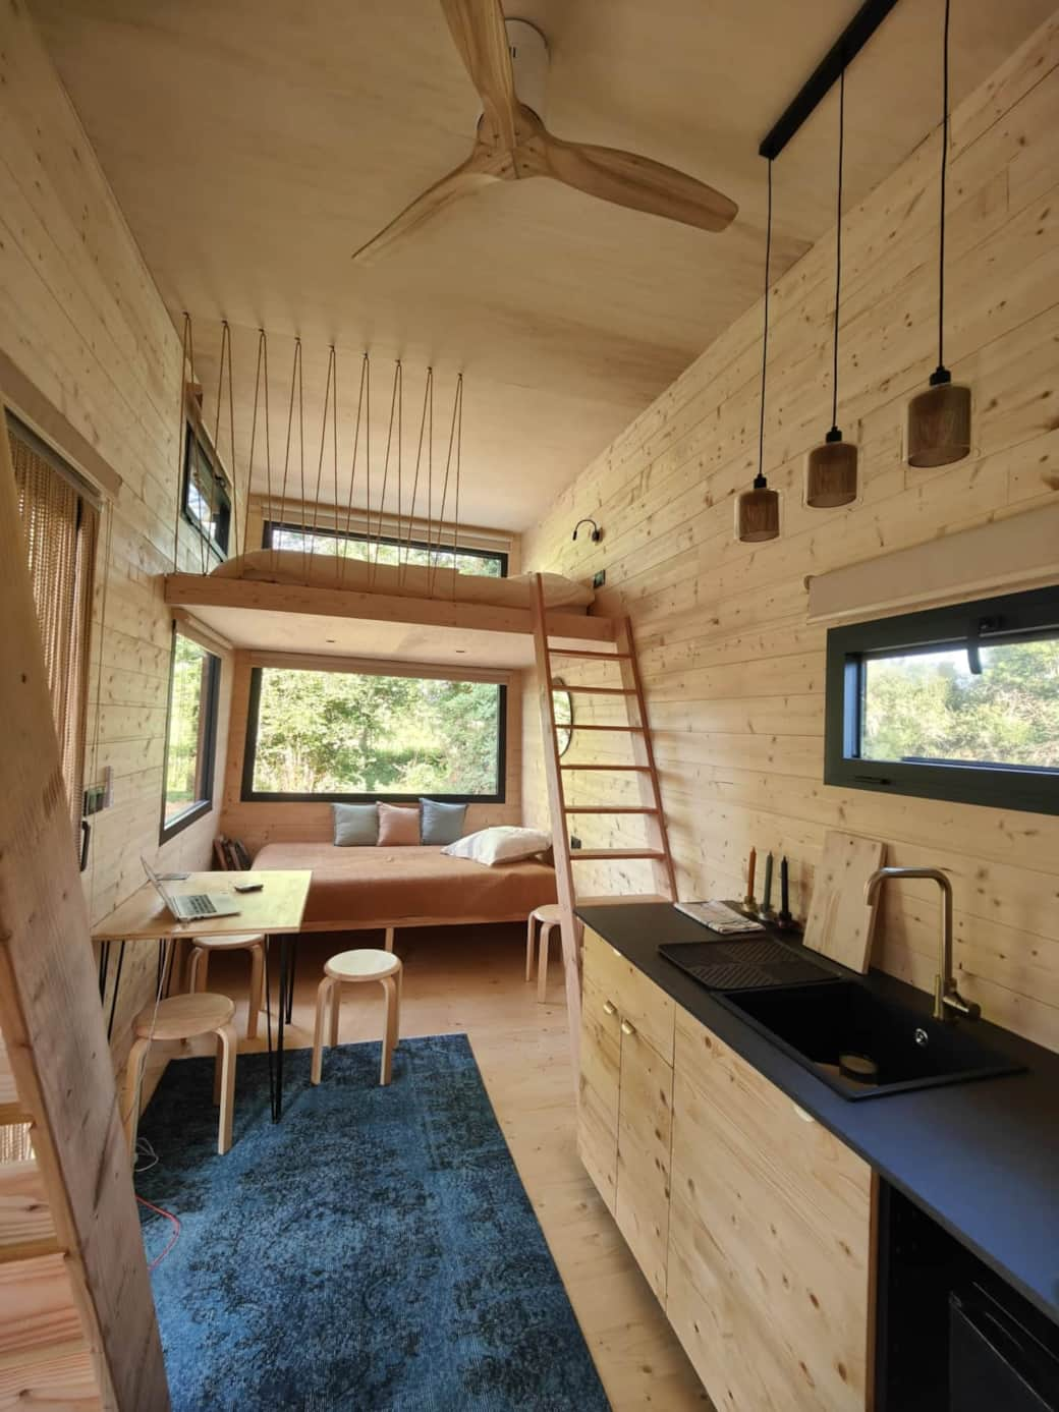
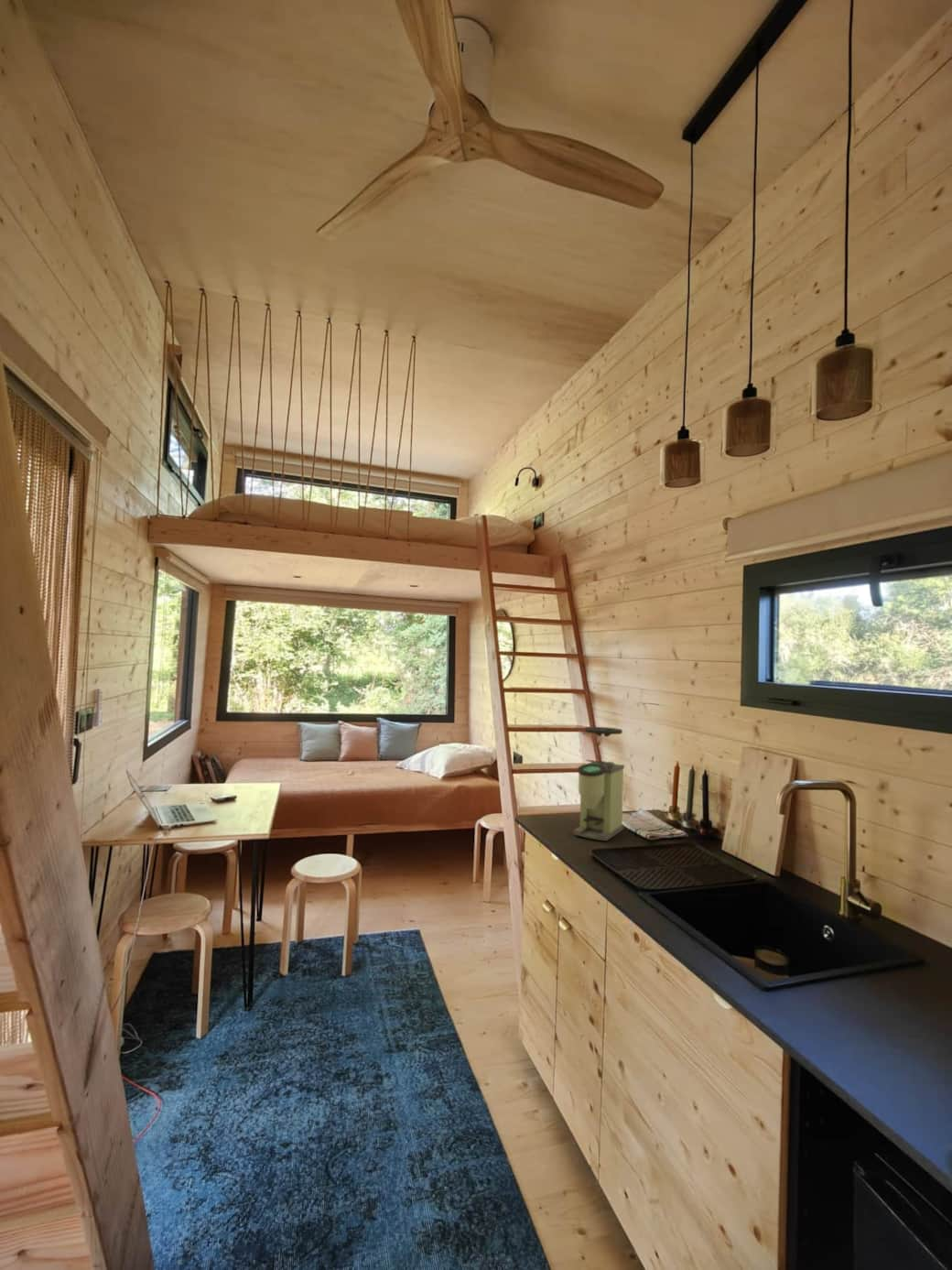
+ coffee grinder (600, 780)
